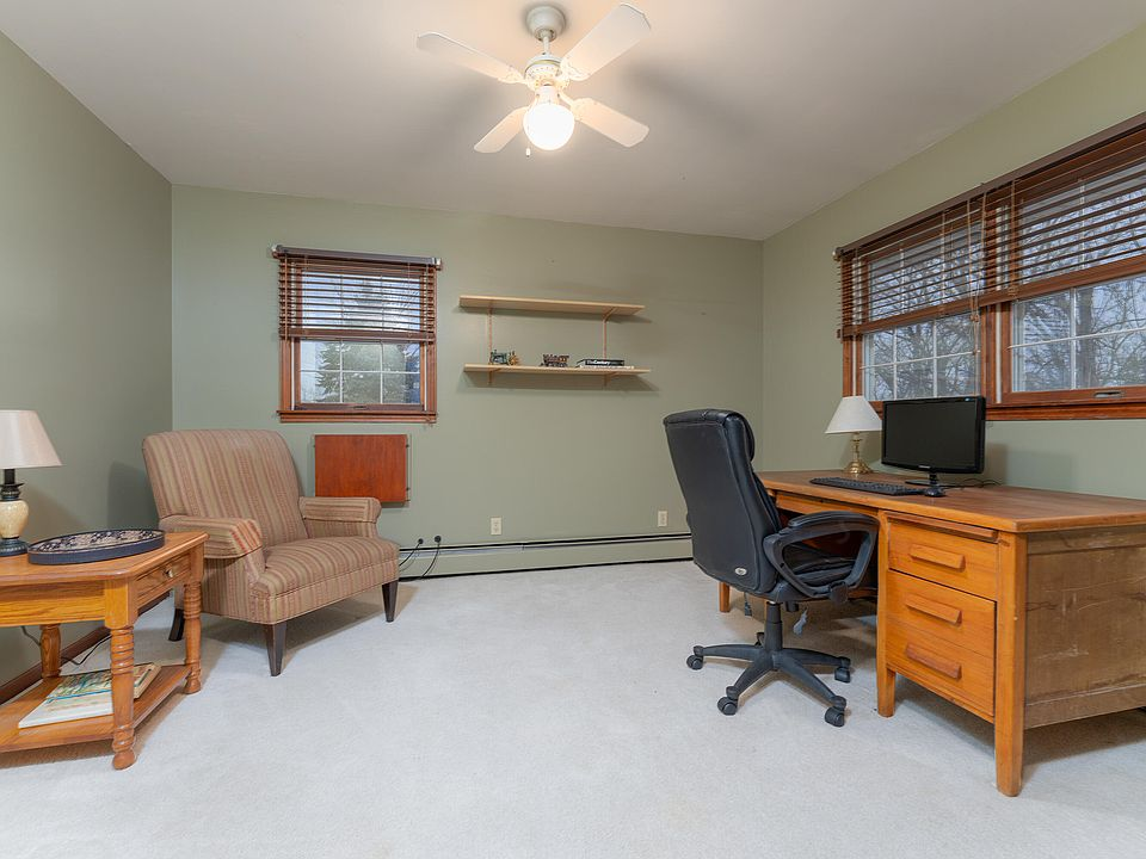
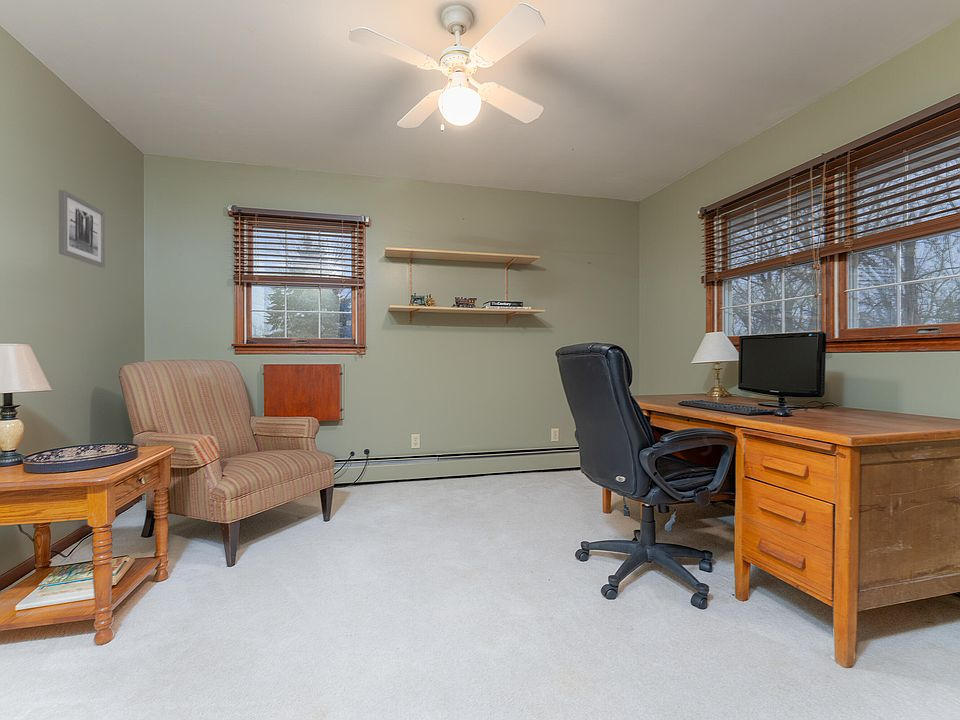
+ wall art (83, 231)
